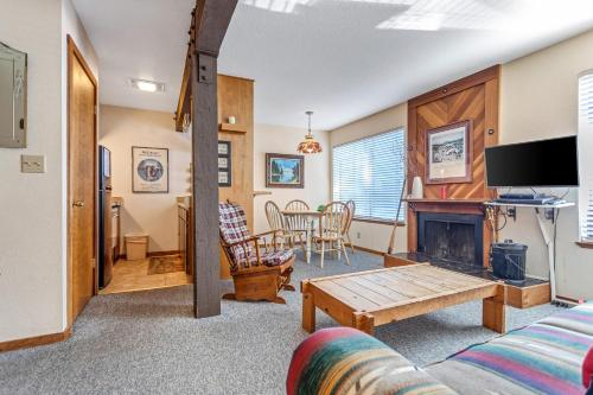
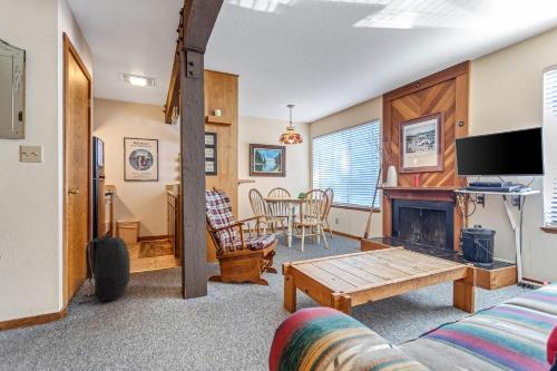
+ backpack (106, 265)
